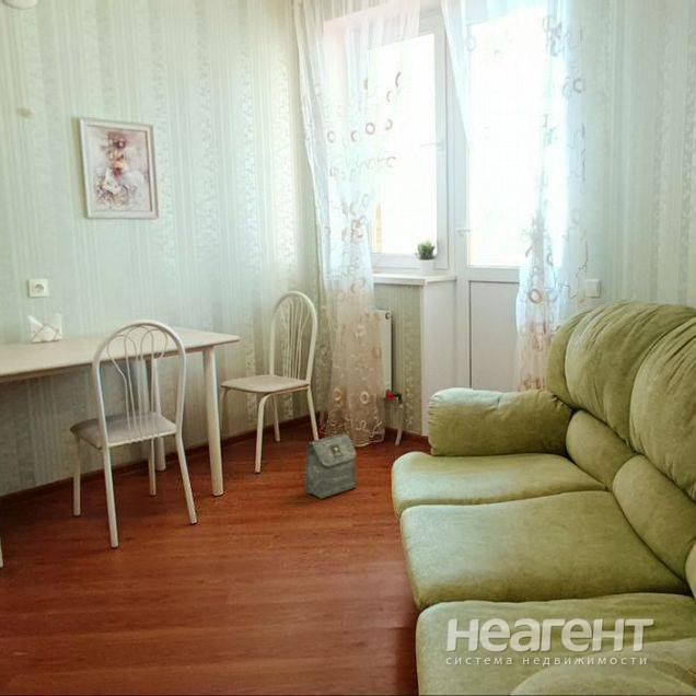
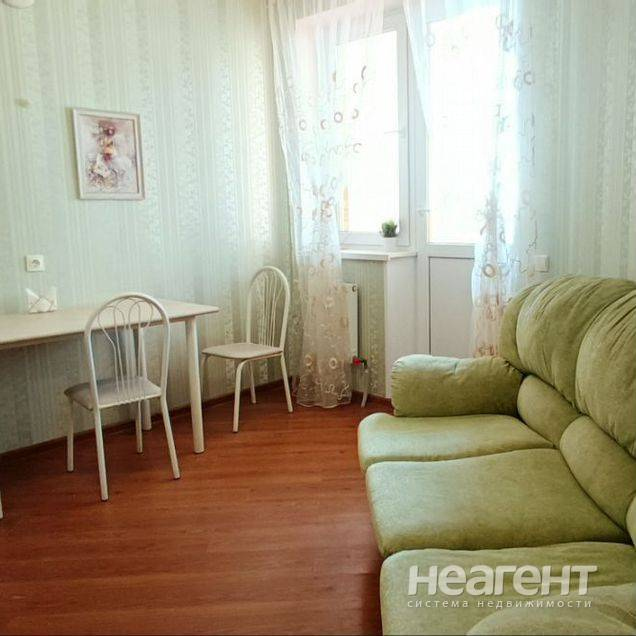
- bag (330, 463)
